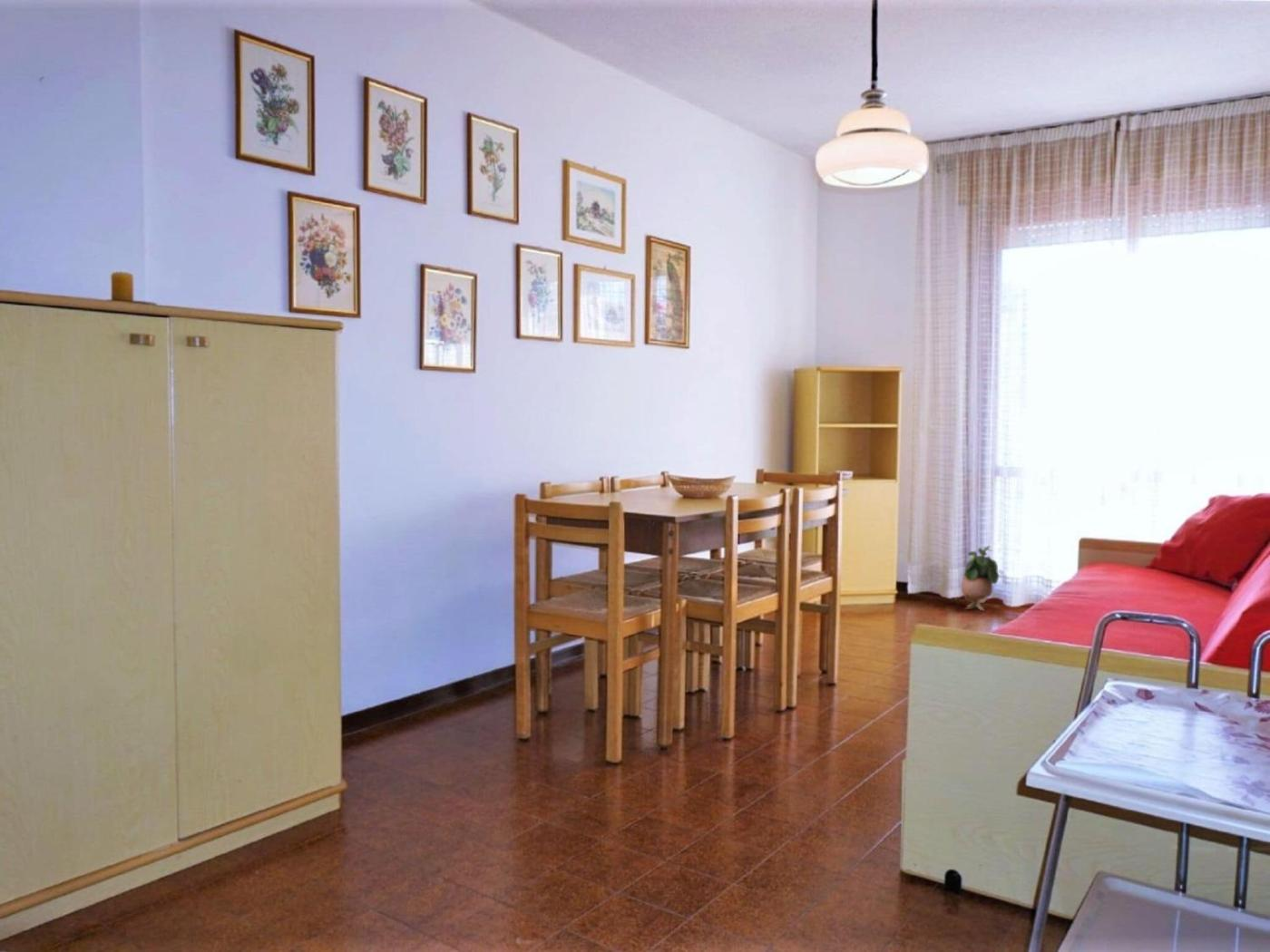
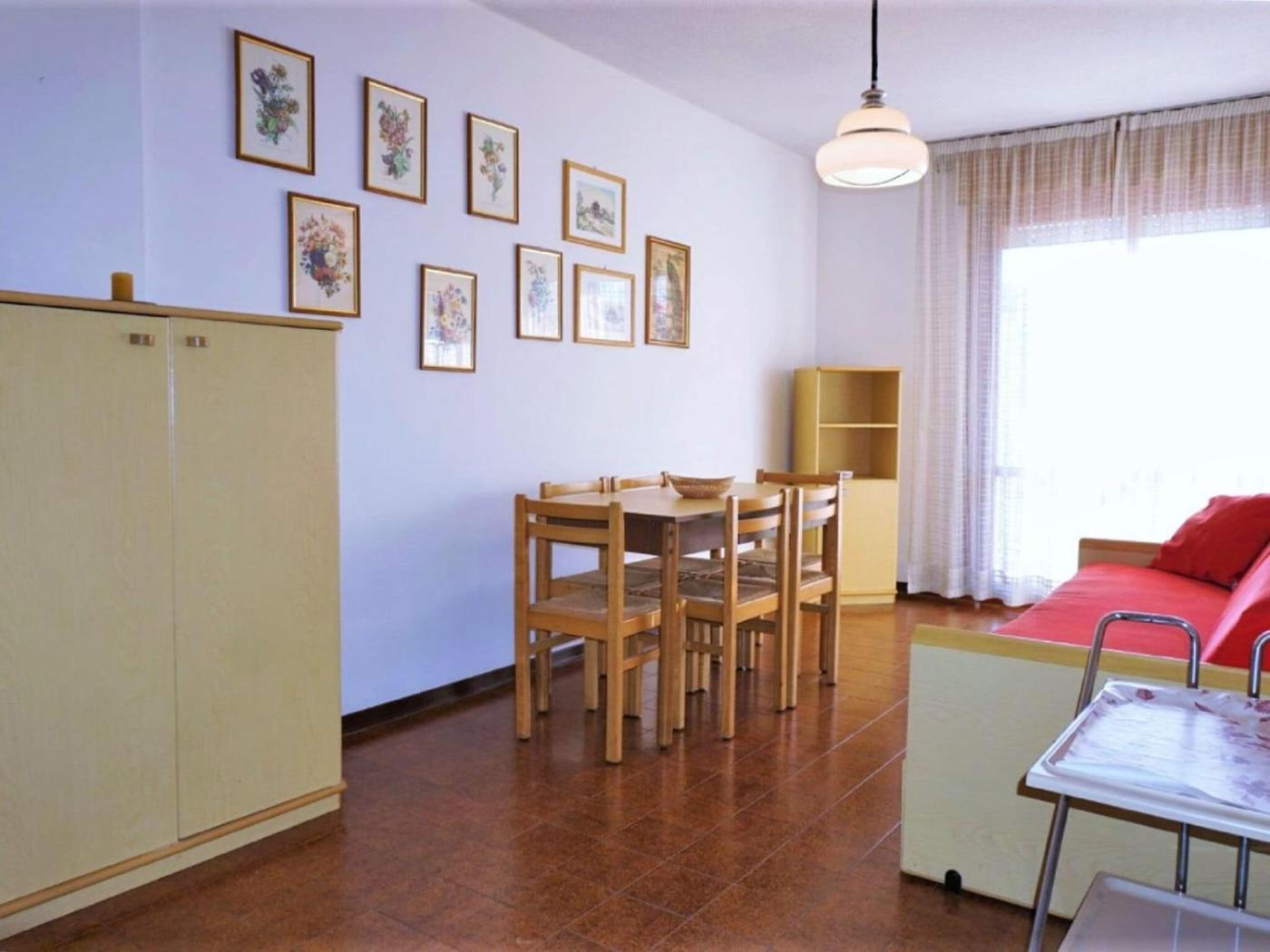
- potted plant (981, 577)
